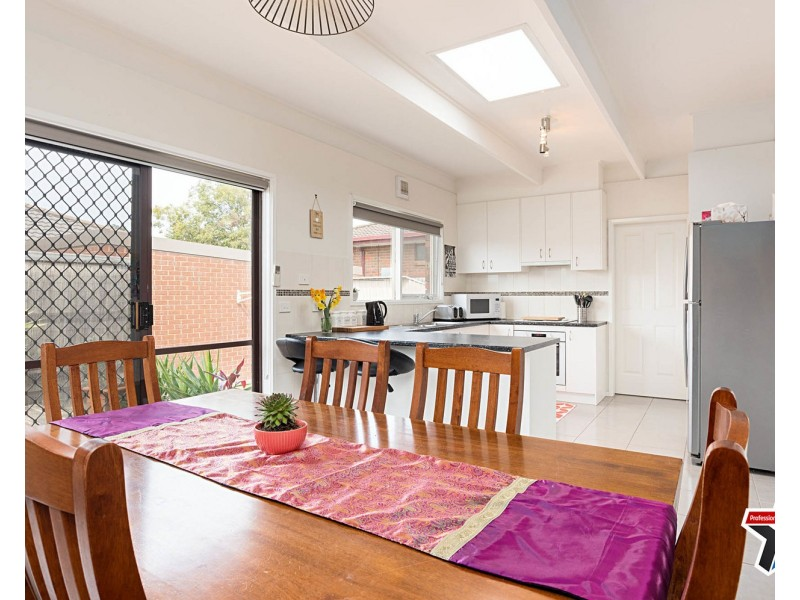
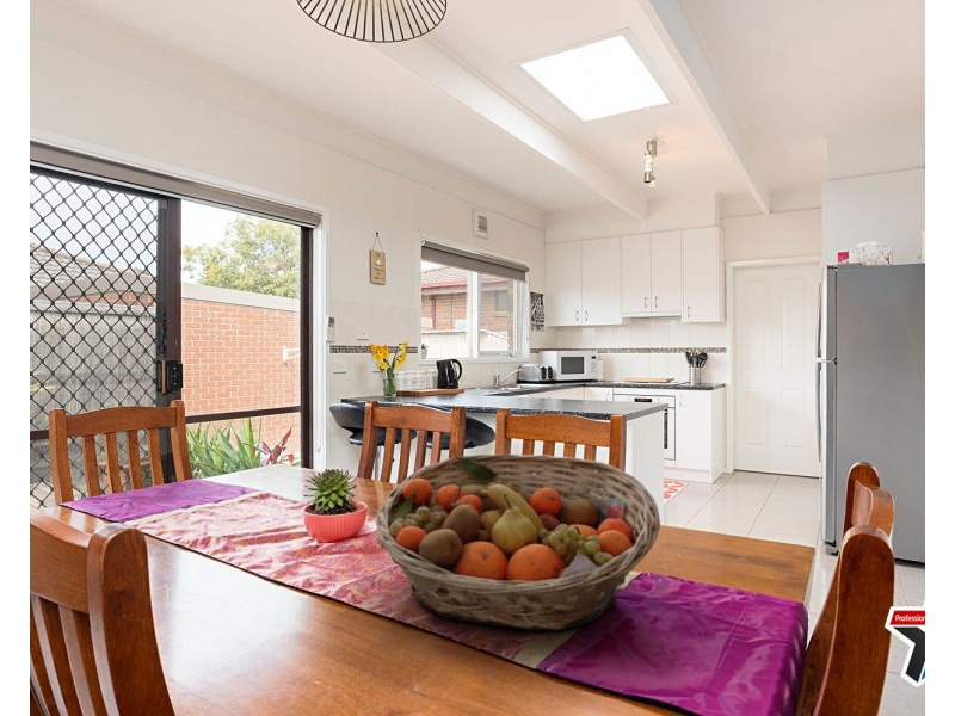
+ fruit basket (512, 529)
